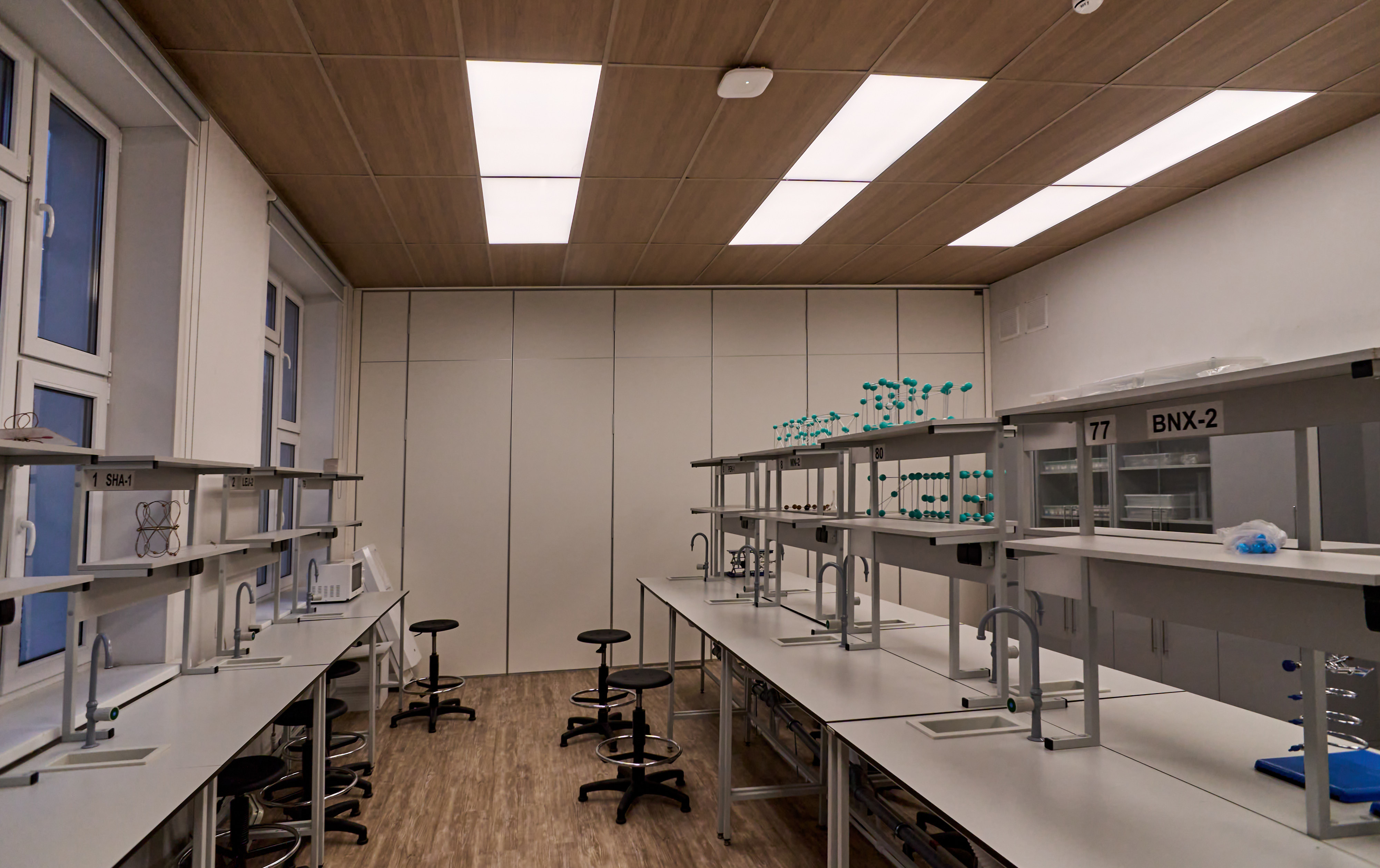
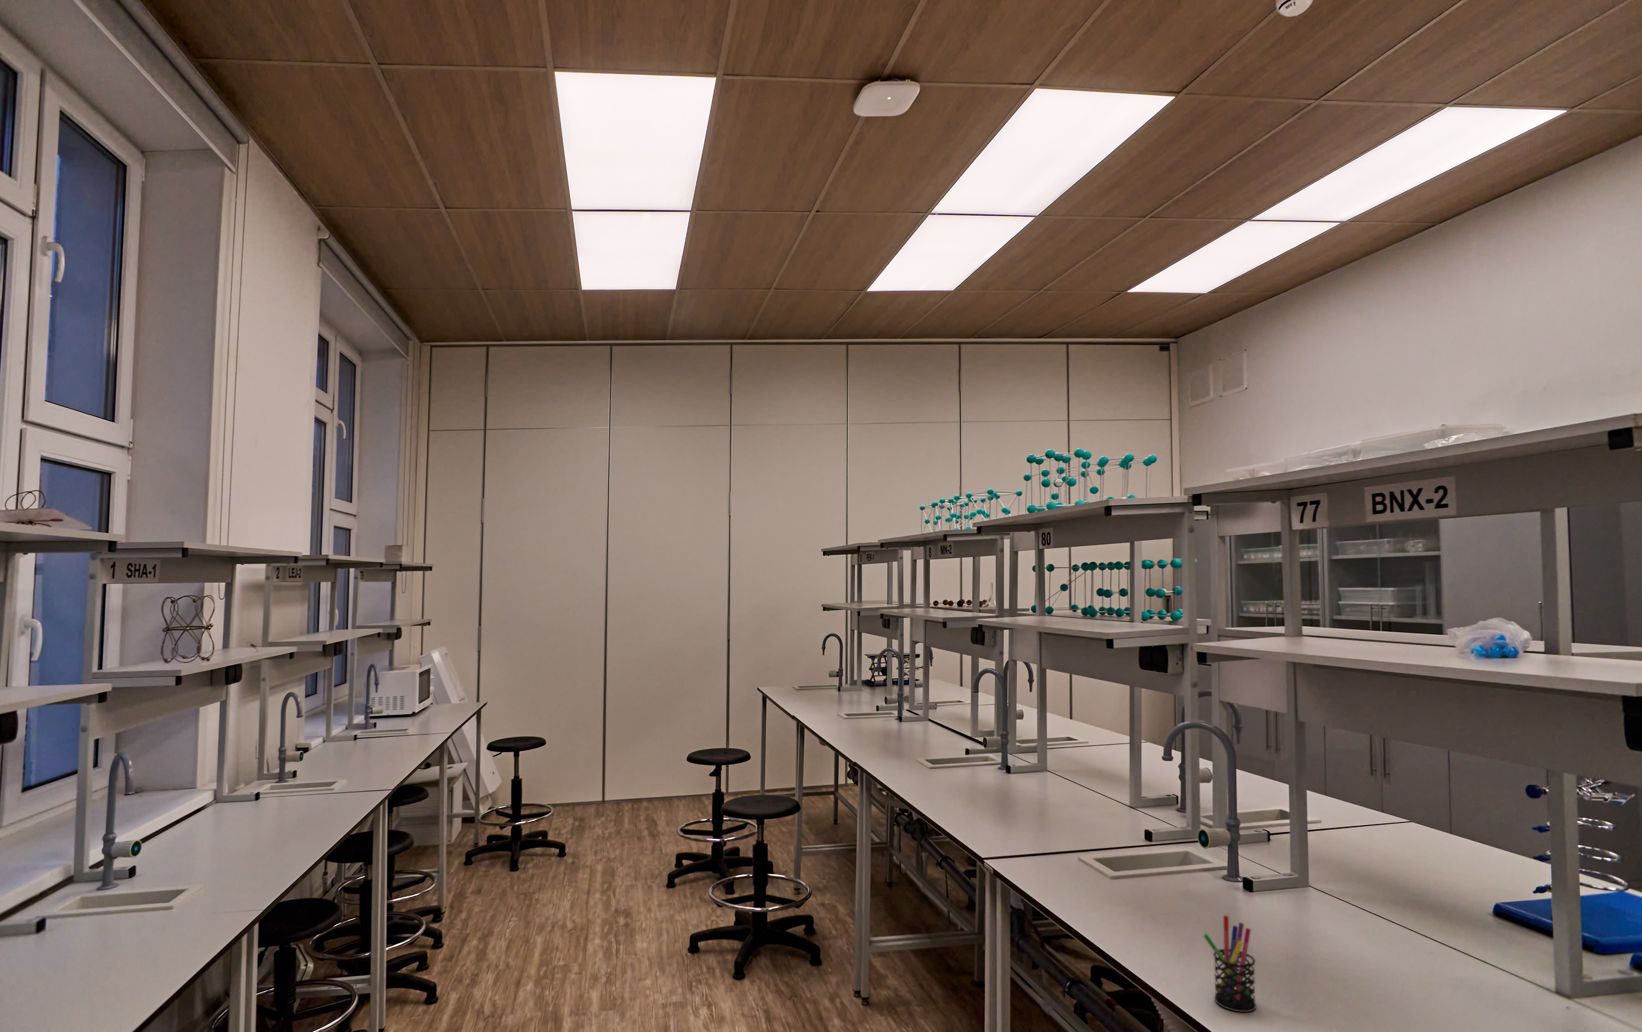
+ pen holder (1229, 962)
